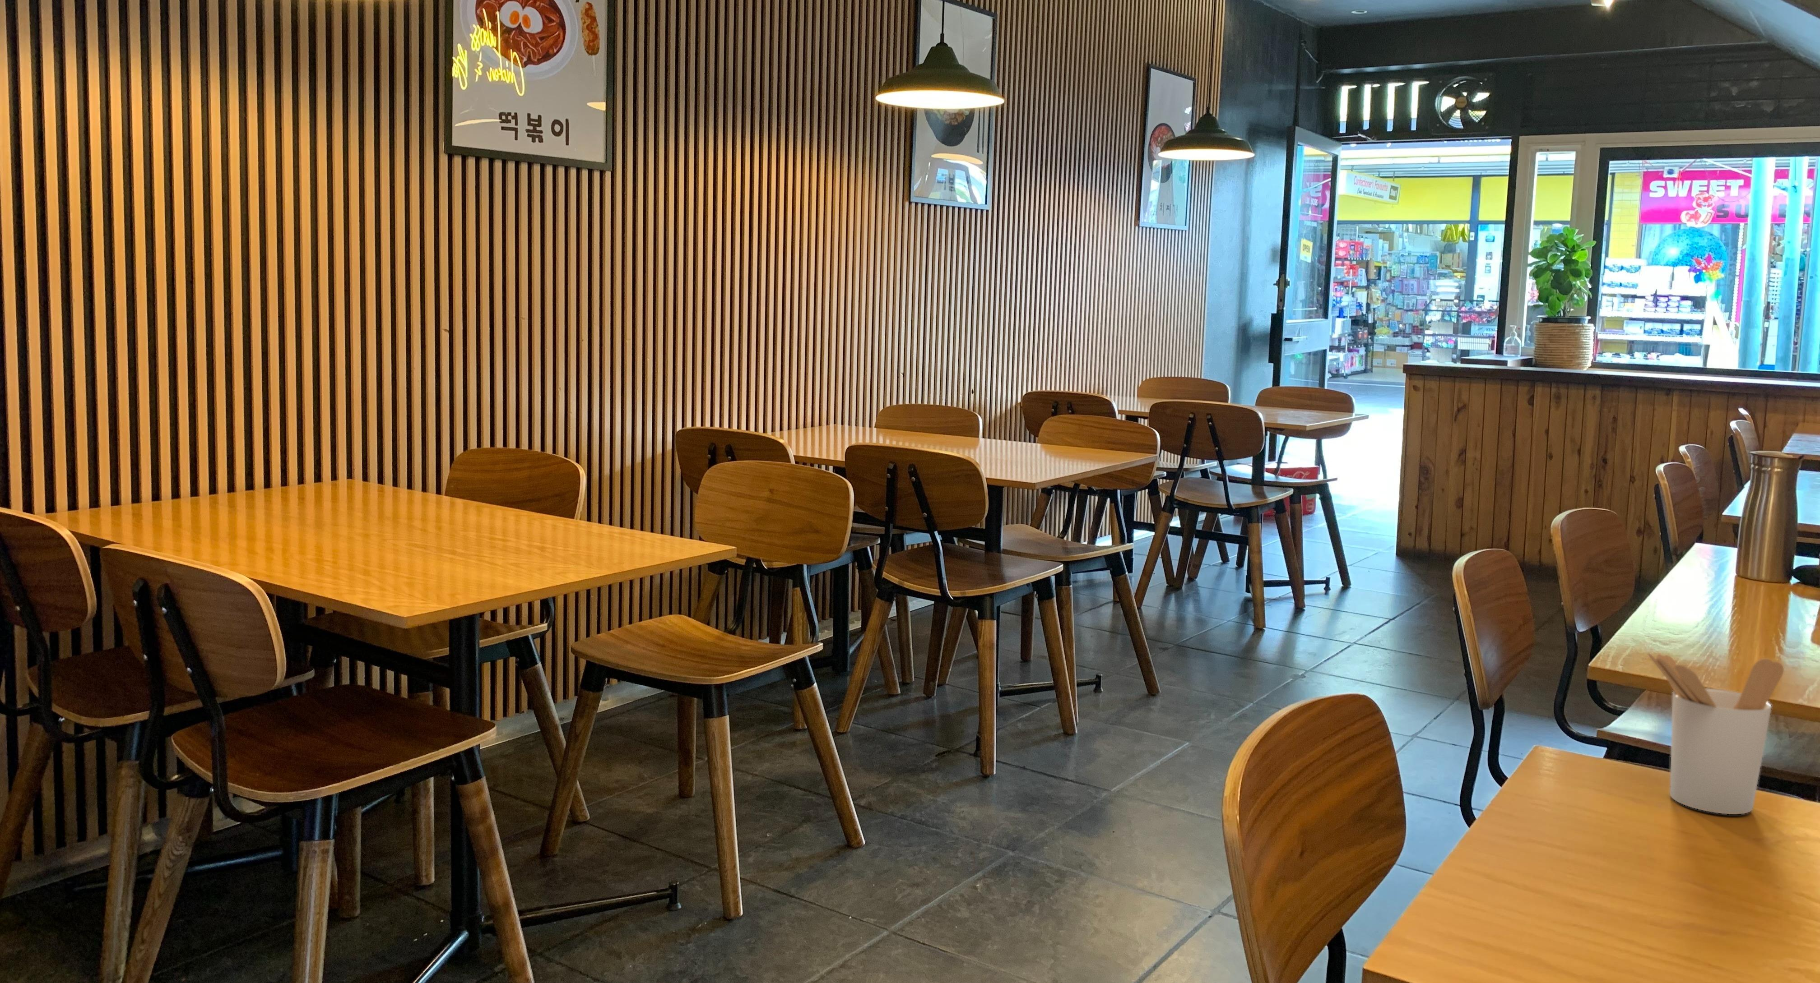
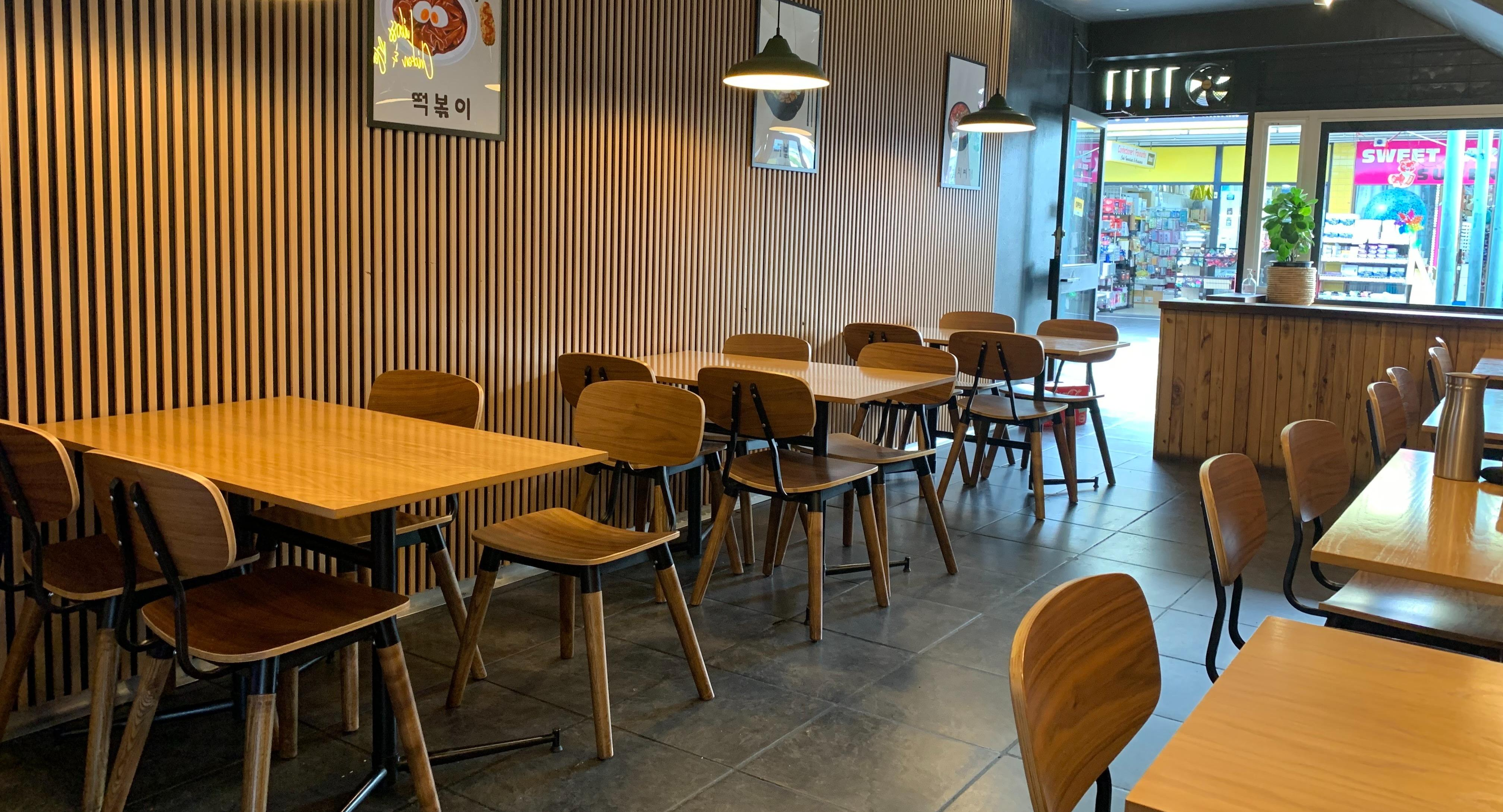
- utensil holder (1703, 726)
